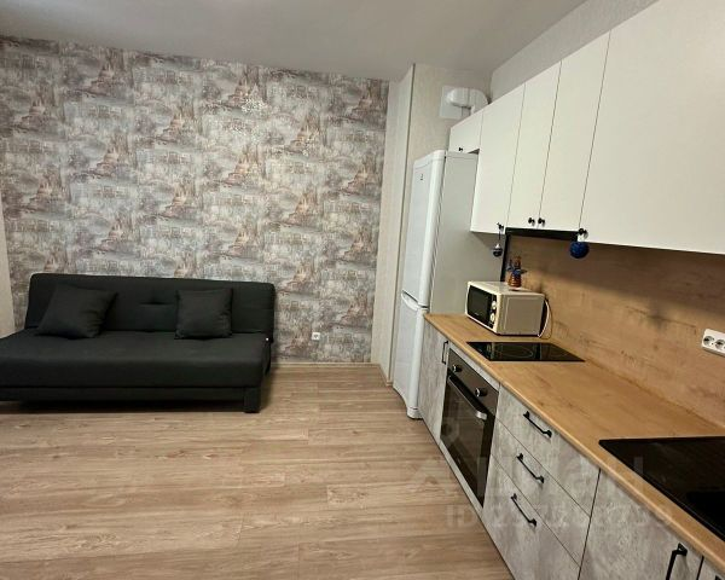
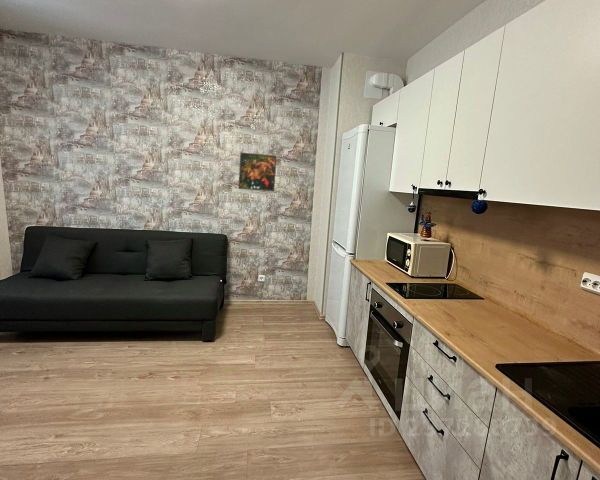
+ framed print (257, 172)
